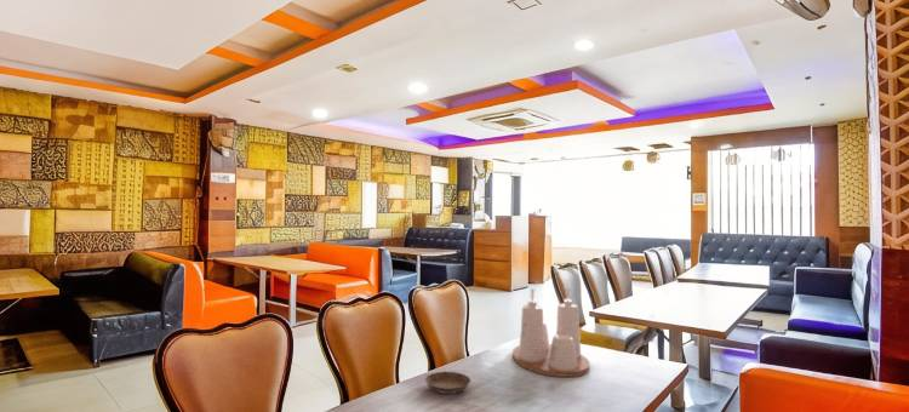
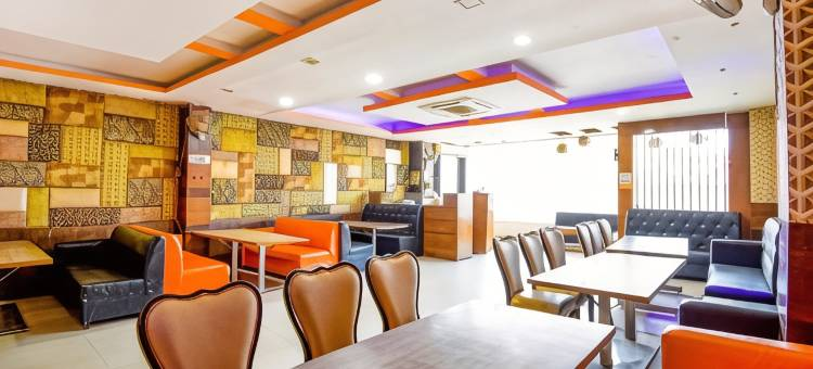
- condiment set (545, 325)
- saucer (447, 383)
